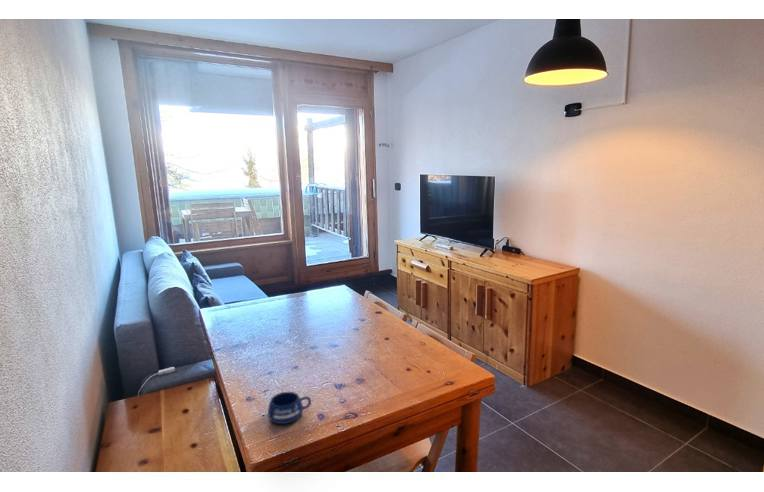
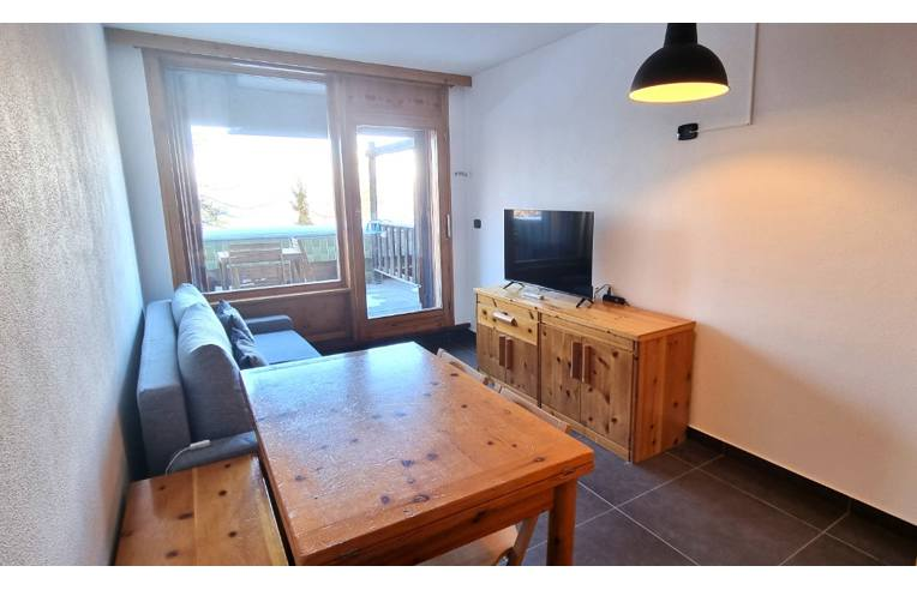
- mug (289, 406)
